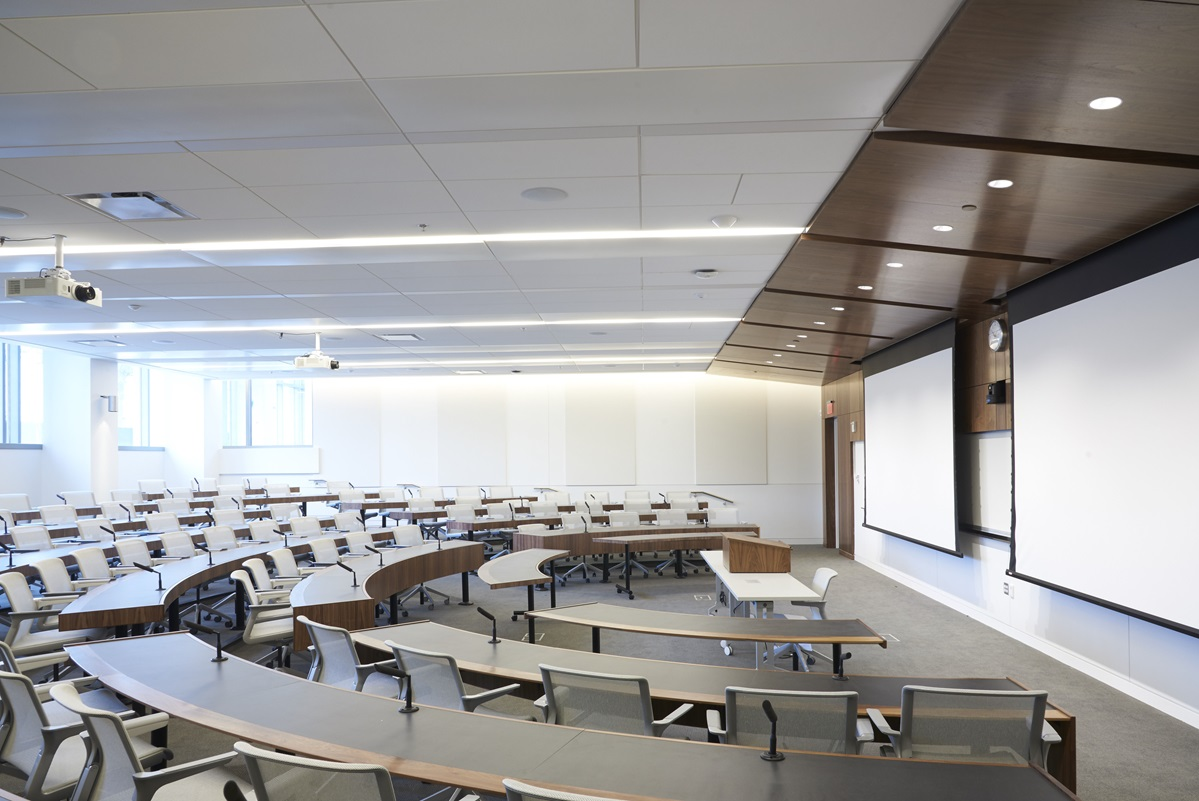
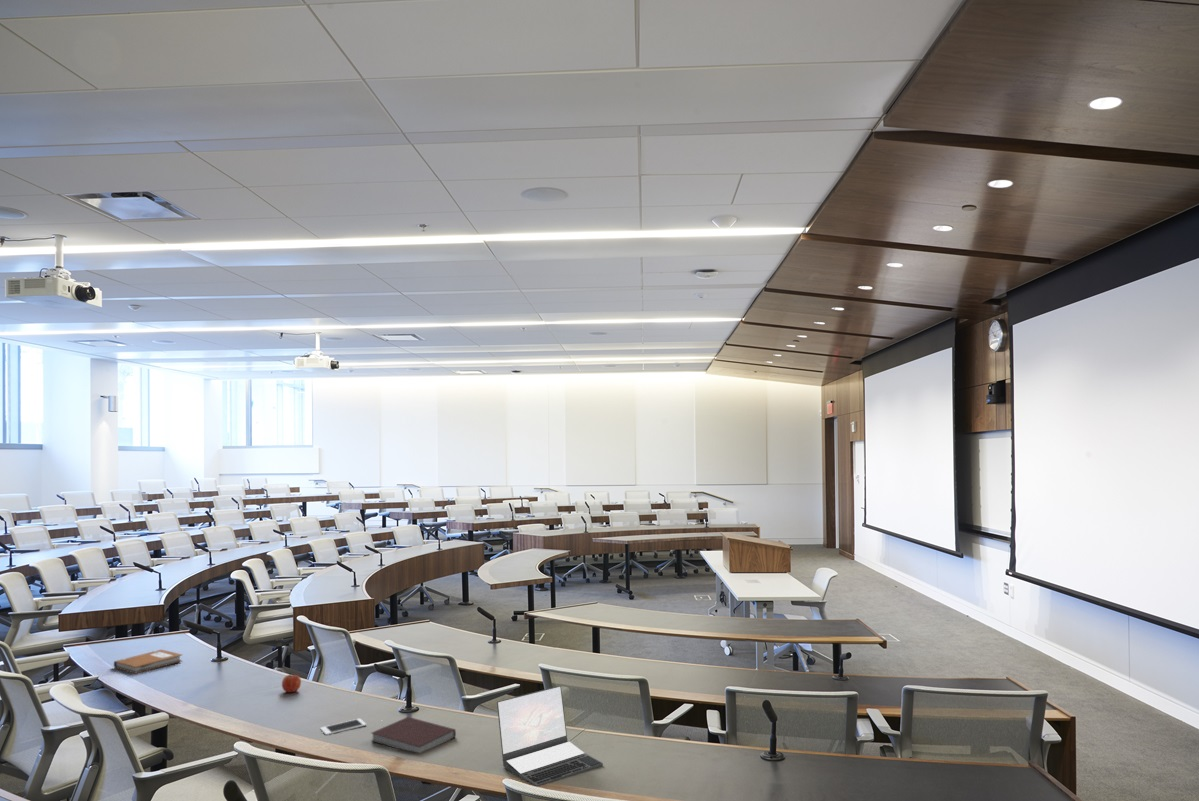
+ fruit (291, 682)
+ notebook (413, 735)
+ notebook (149, 660)
+ cell phone (343, 726)
+ laptop (549, 733)
